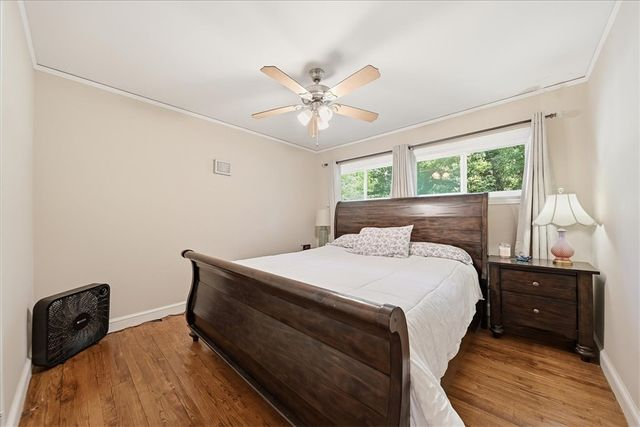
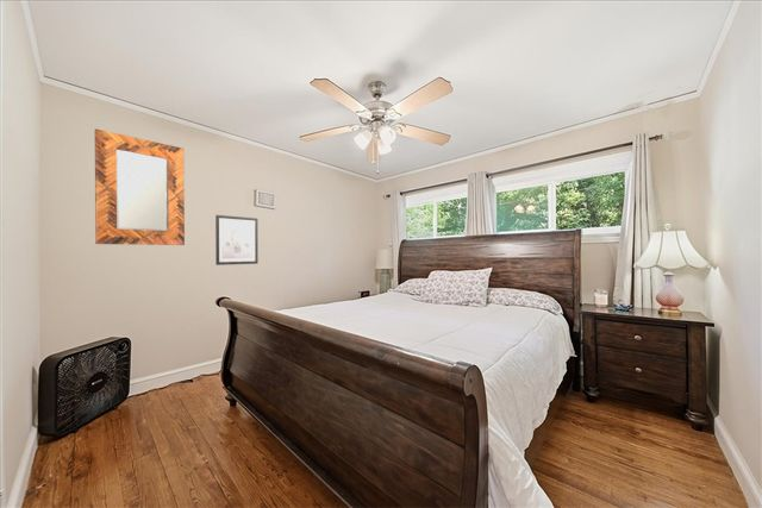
+ wall art (237, 240)
+ home mirror (143, 192)
